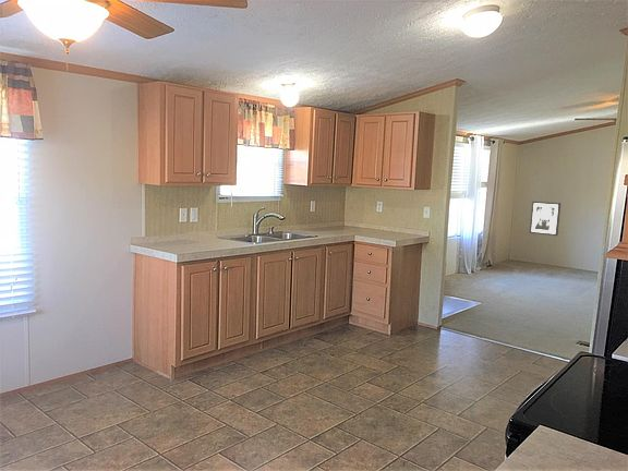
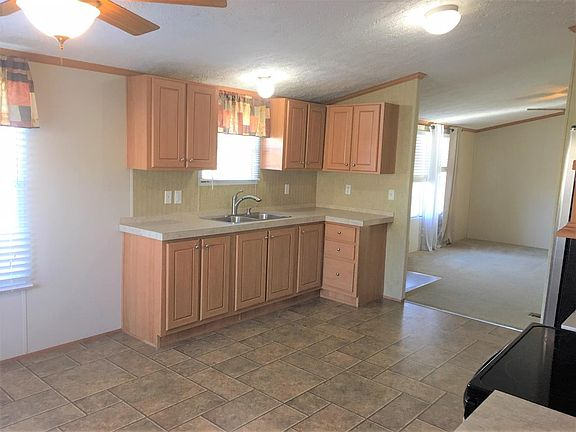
- wall art (544, 218)
